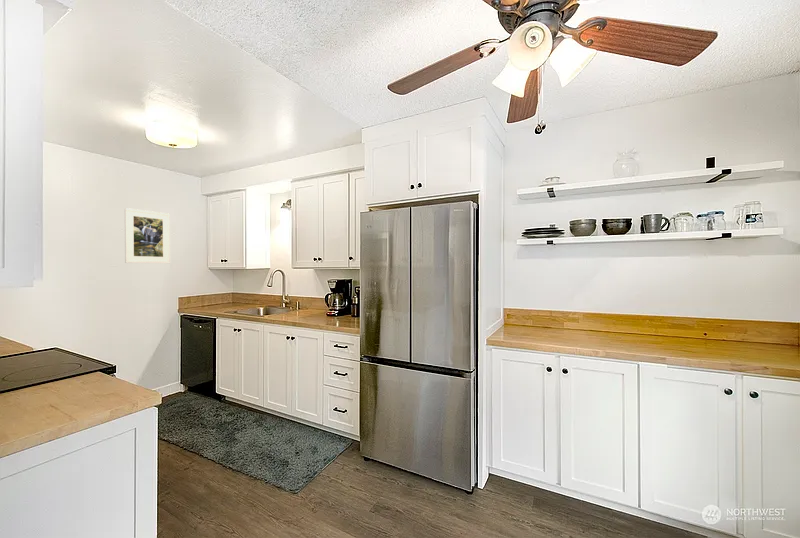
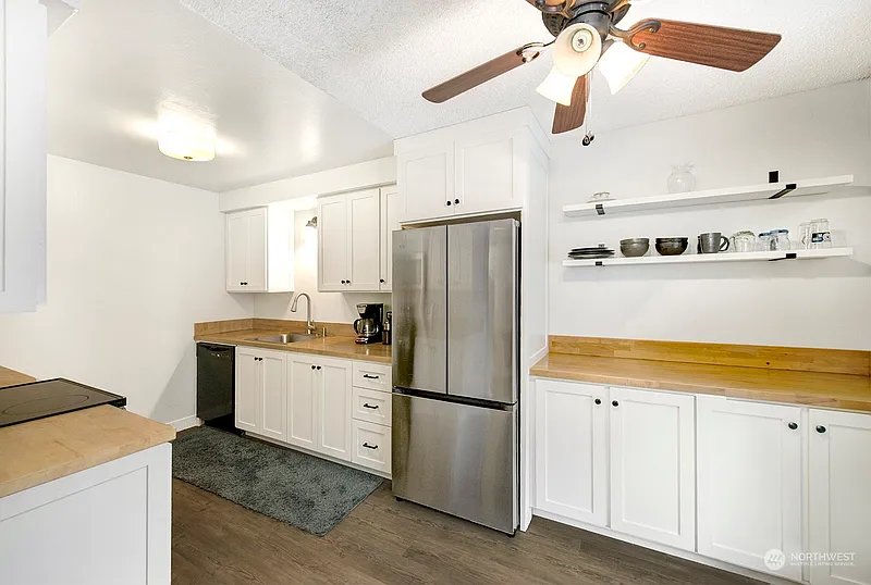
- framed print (148, 237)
